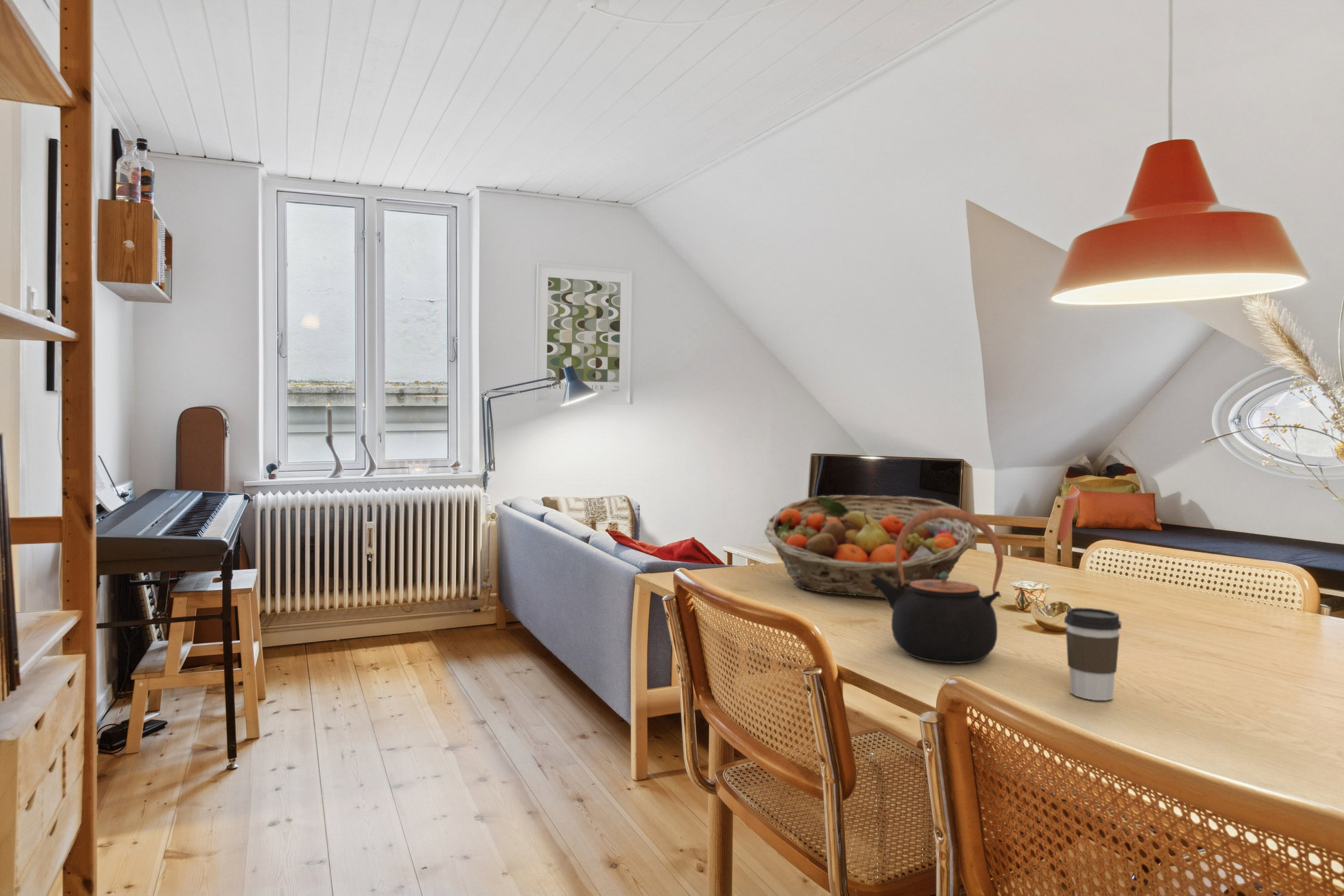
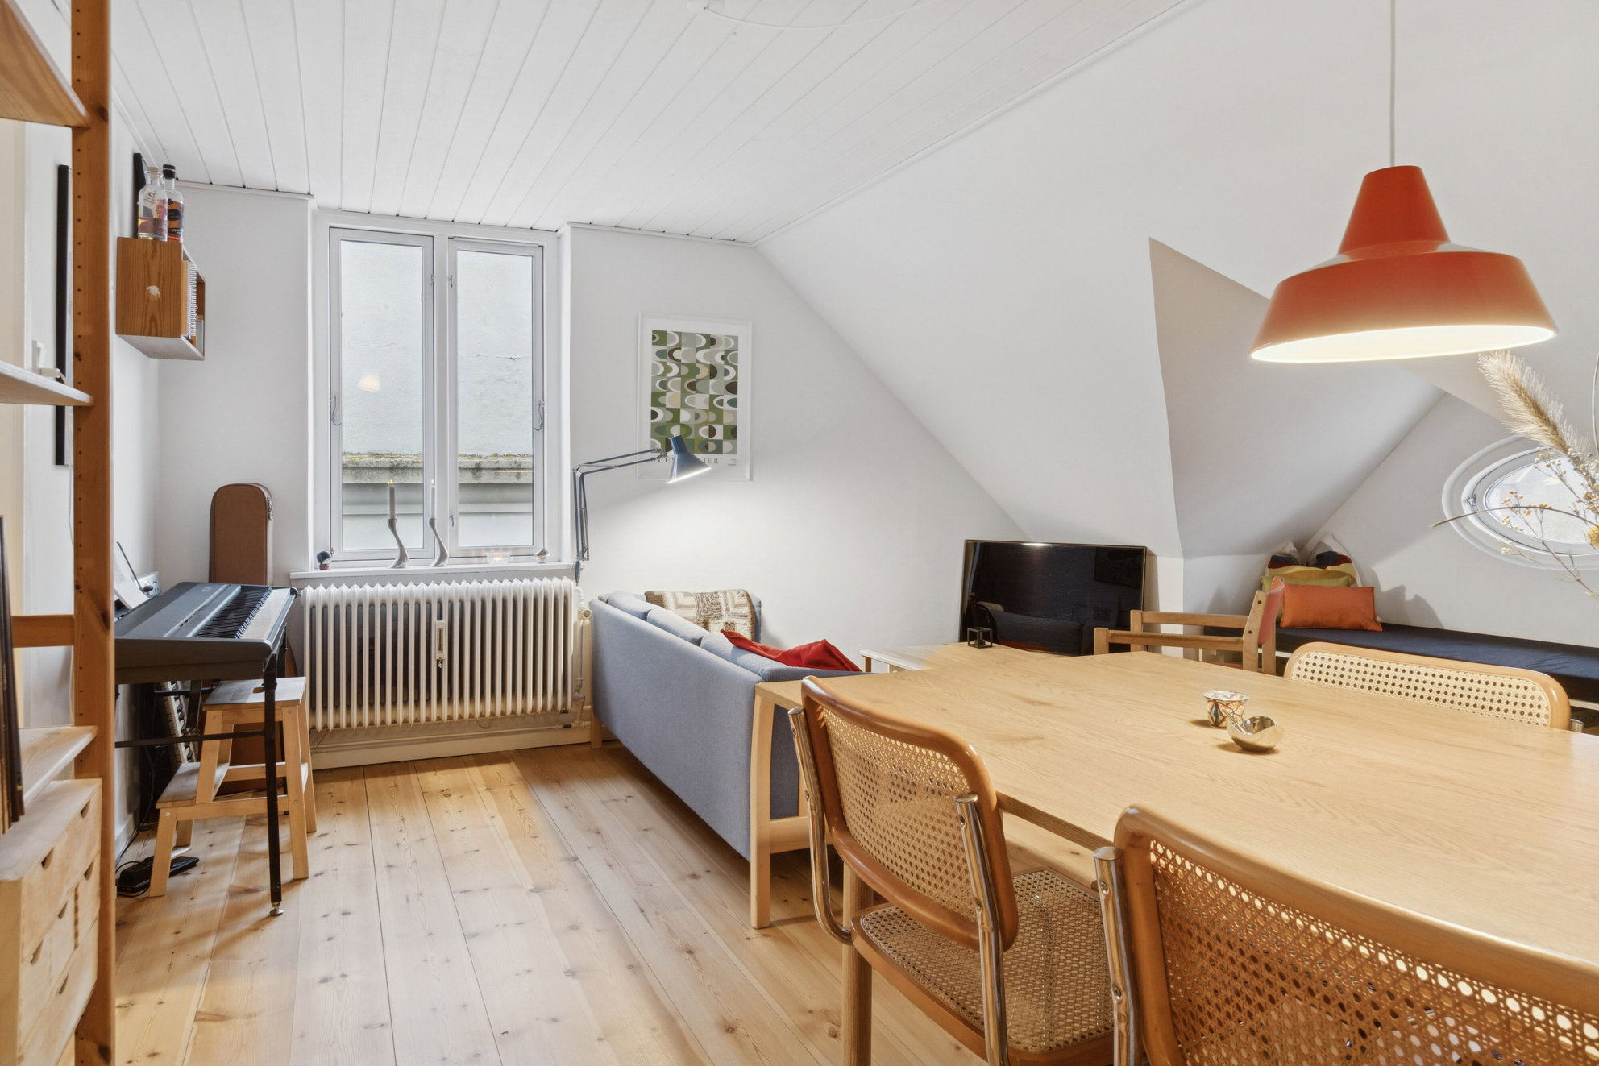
- coffee cup (1092, 653)
- teapot (933, 580)
- fruit basket (867, 542)
